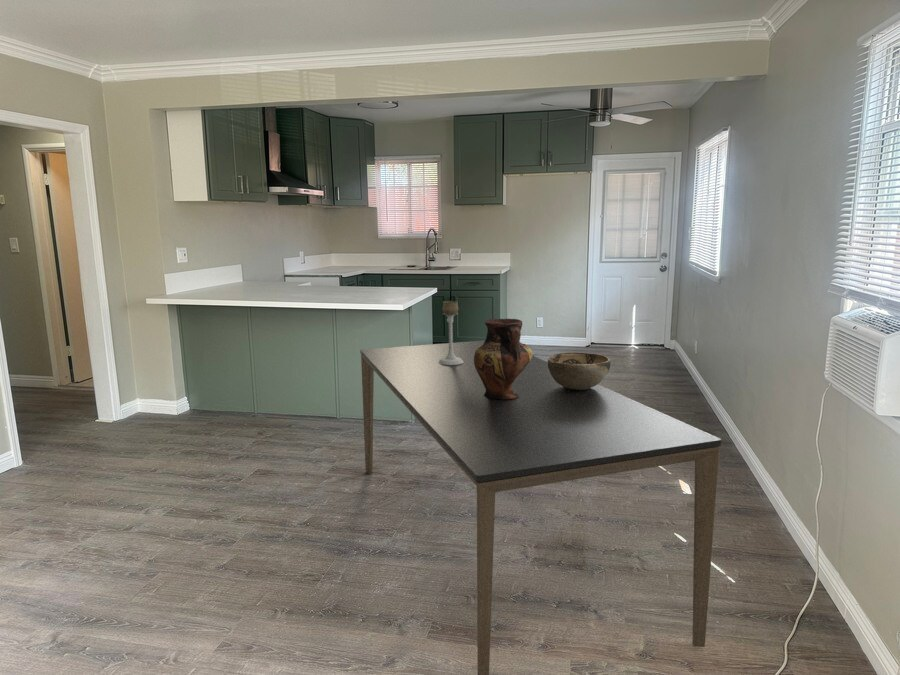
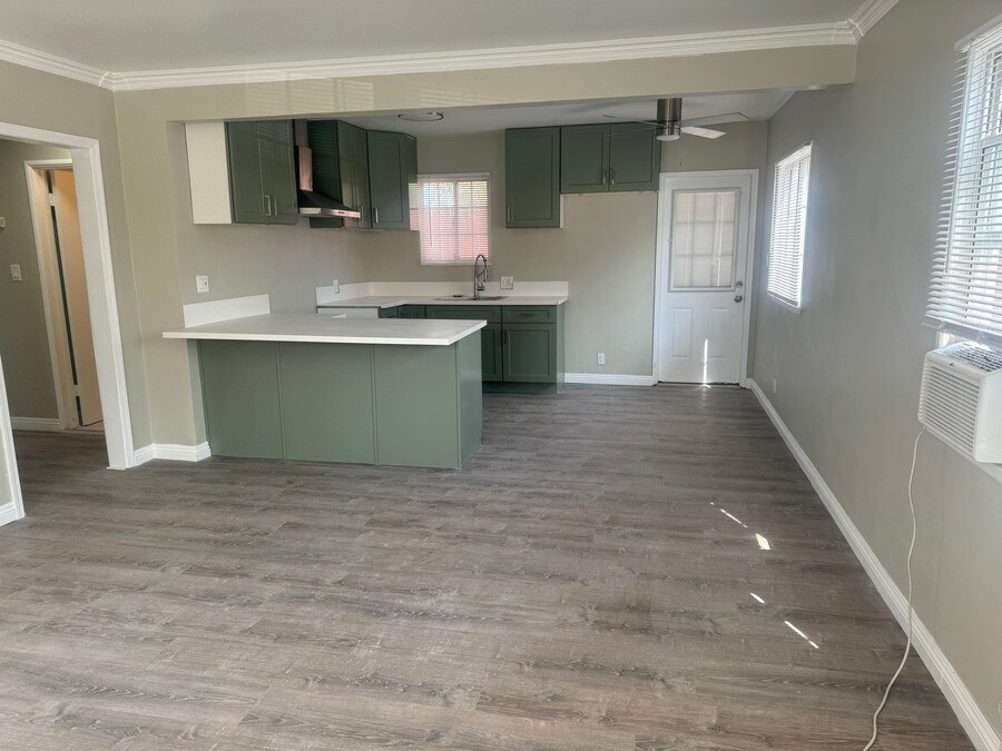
- decorative bowl (578, 372)
- vase (502, 357)
- candle holder (450, 331)
- dining table (490, 461)
